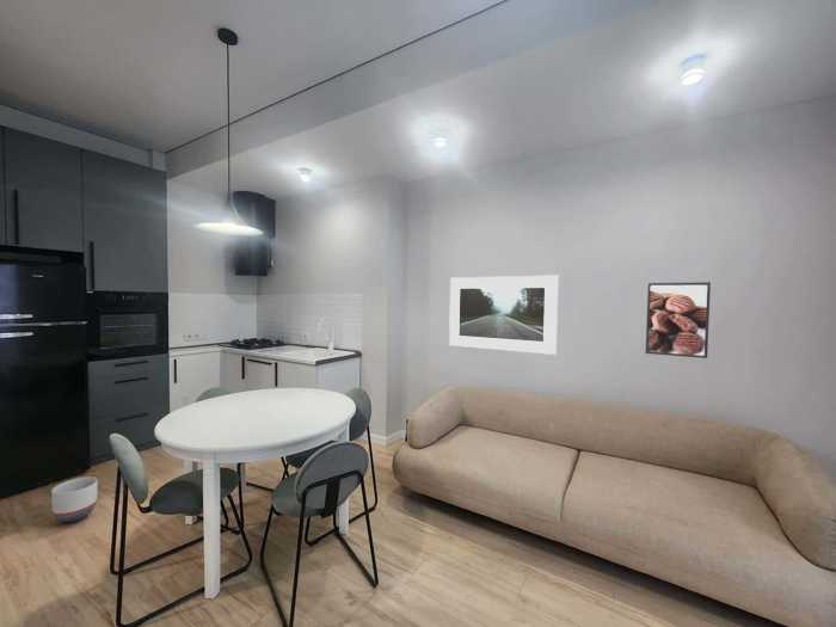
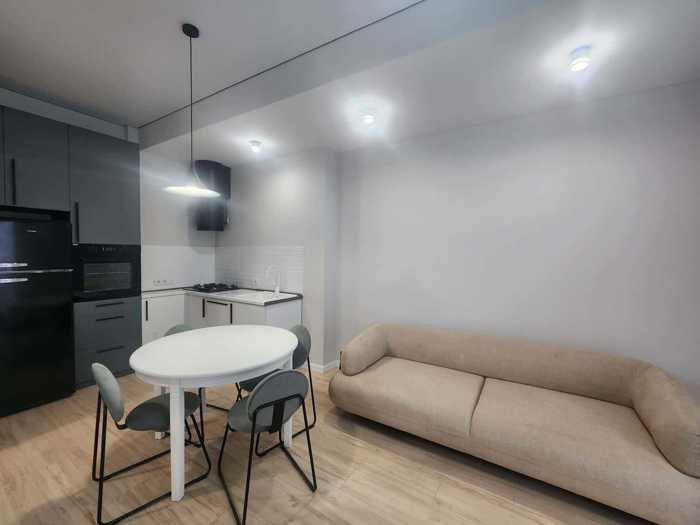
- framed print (676, 319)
- planter (75, 502)
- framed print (499, 313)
